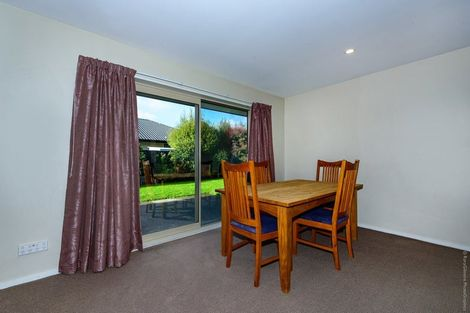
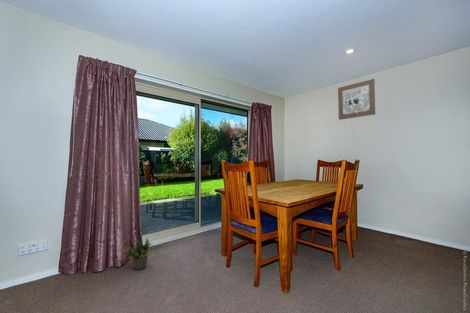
+ wall art (355, 100)
+ potted plant (136, 253)
